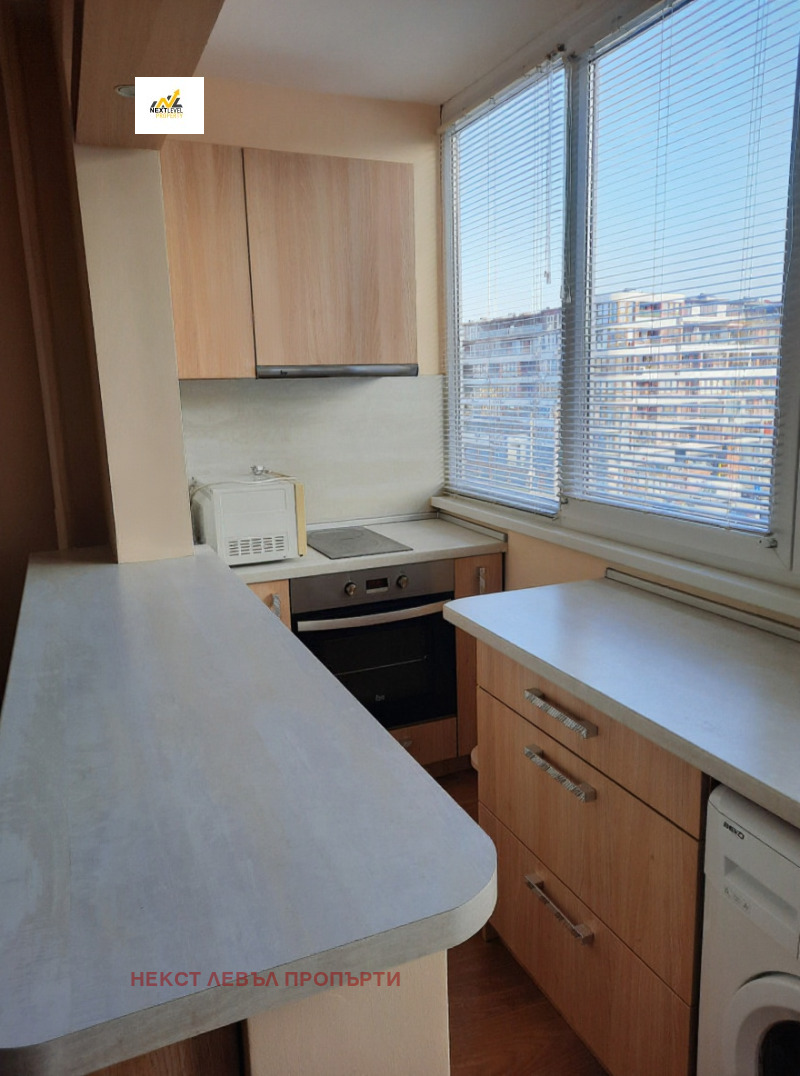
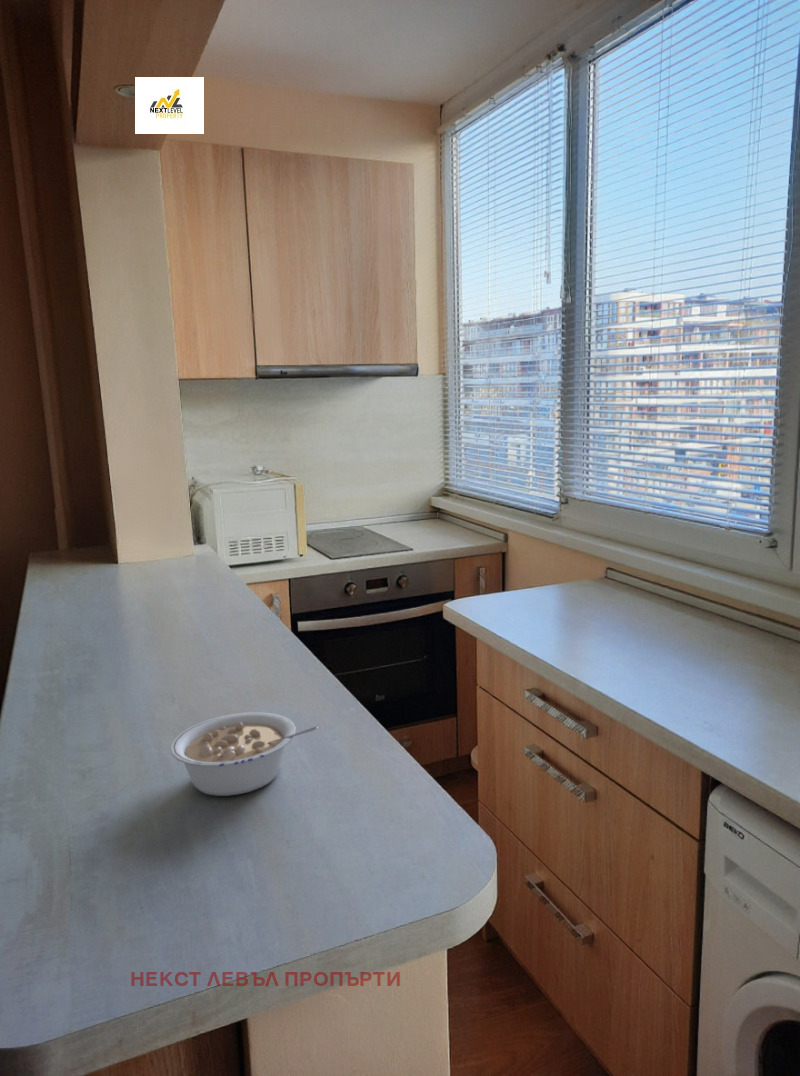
+ legume (240, 750)
